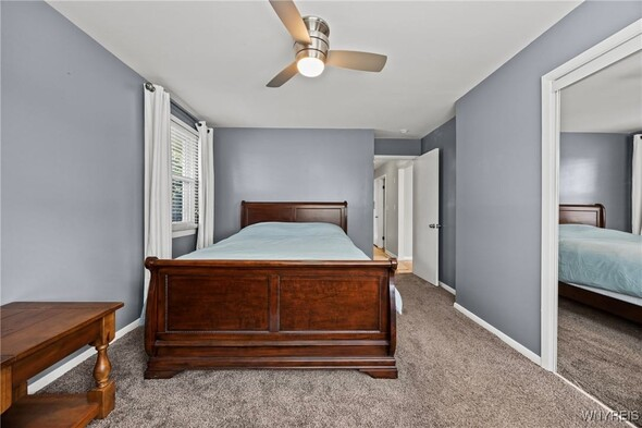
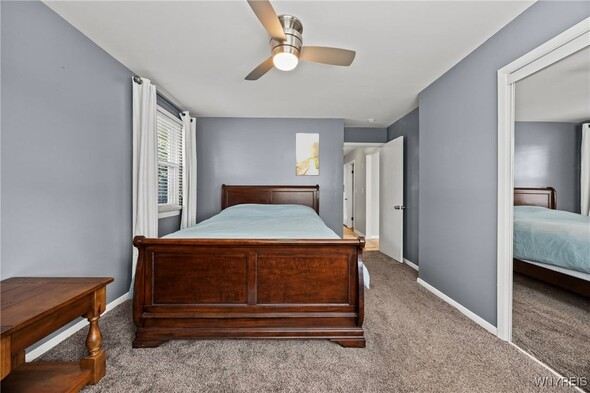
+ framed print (307, 154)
